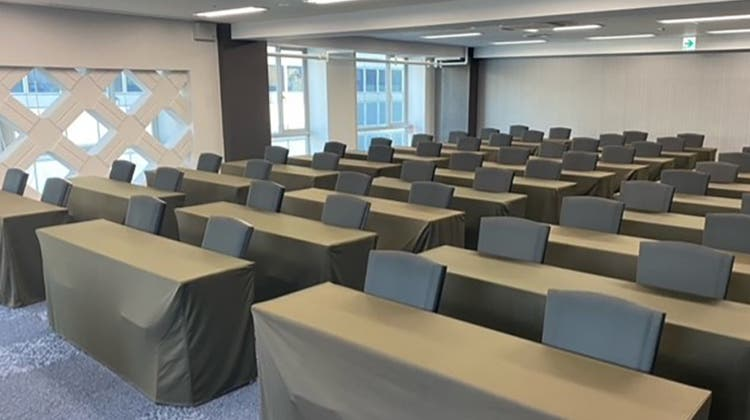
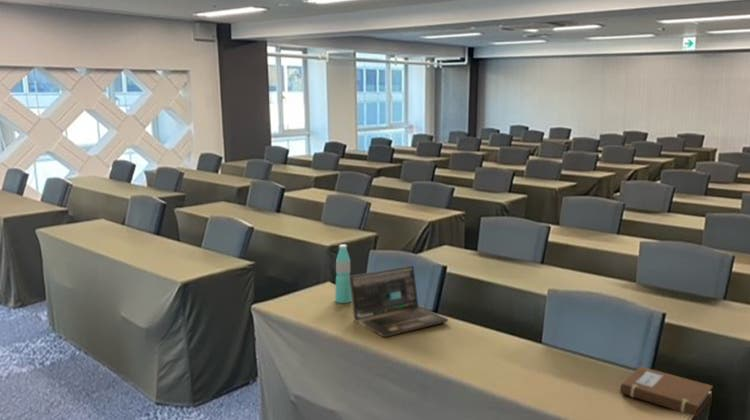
+ notebook (663, 389)
+ water bottle (343, 273)
+ laptop (398, 298)
